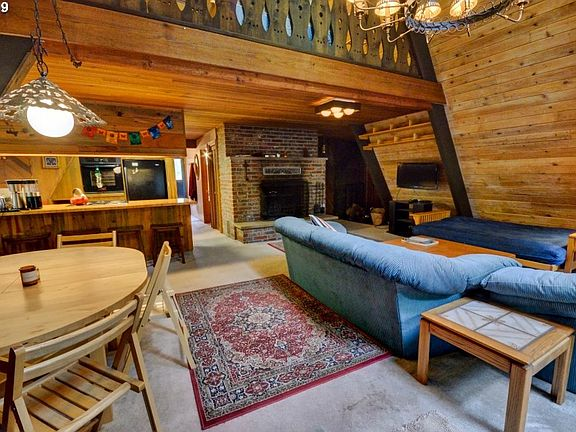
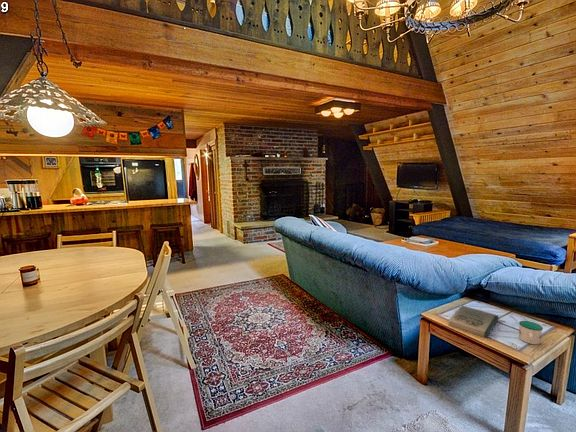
+ book (473, 320)
+ mug (530, 333)
